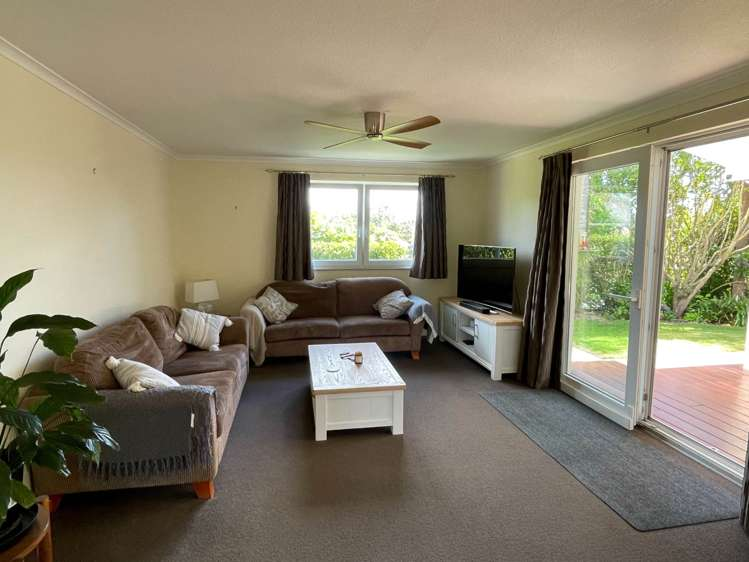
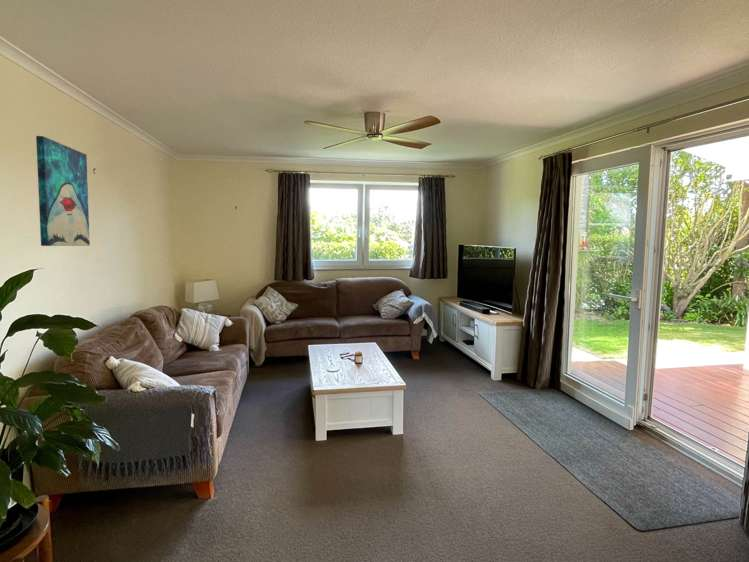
+ wall art (65, 196)
